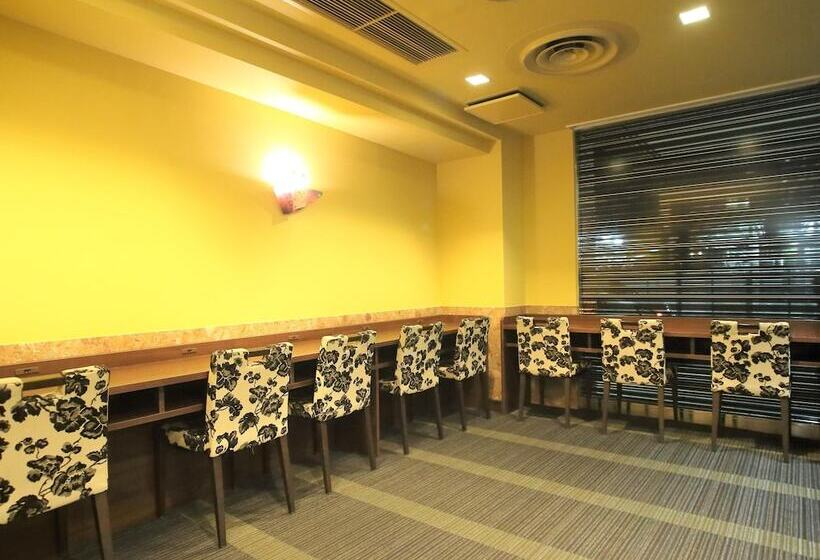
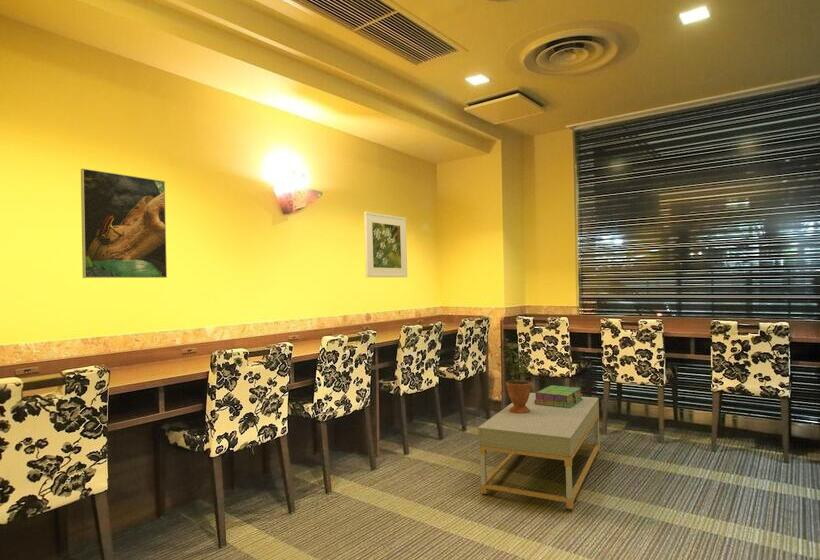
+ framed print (126, 226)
+ potted plant (516, 375)
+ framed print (386, 246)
+ stack of books (558, 395)
+ coffee table (544, 440)
